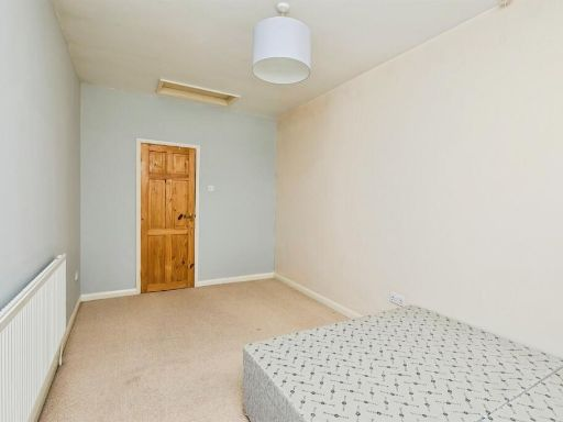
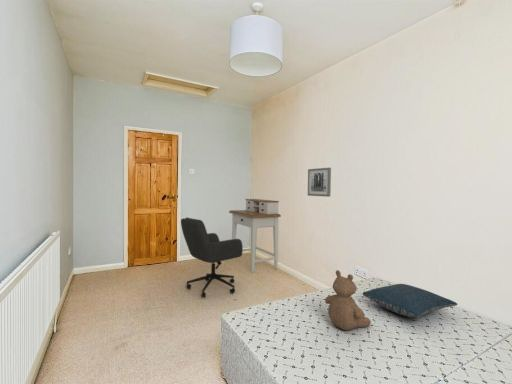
+ wall art (318, 182)
+ pillow (407, 299)
+ office chair (212, 252)
+ desk (253, 232)
+ teddy bear (349, 298)
